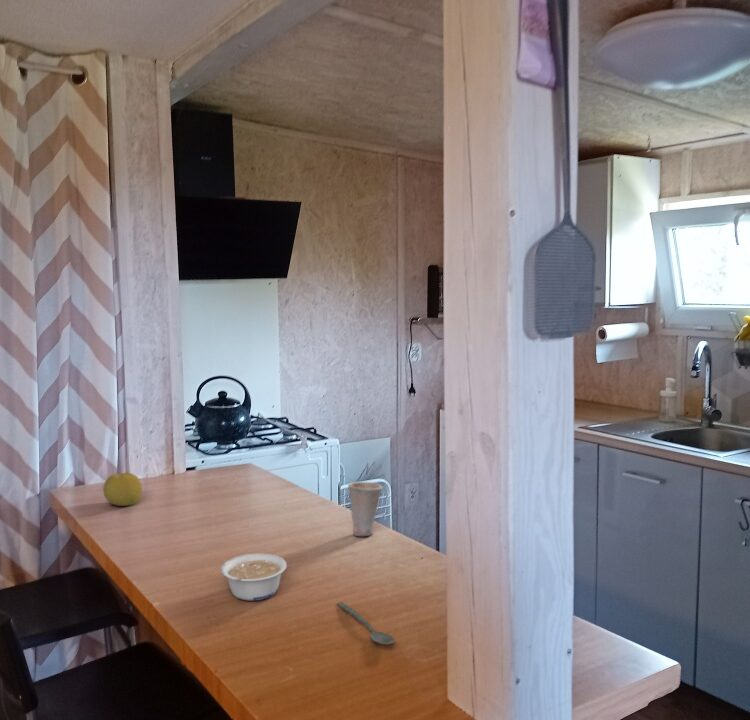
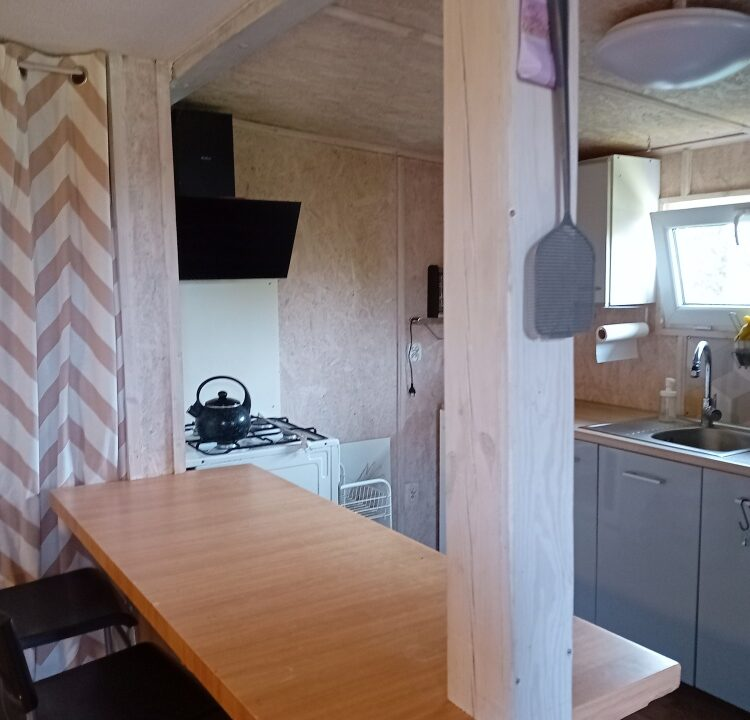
- legume (254, 577)
- cup (365, 508)
- spoon (363, 621)
- fruit (122, 488)
